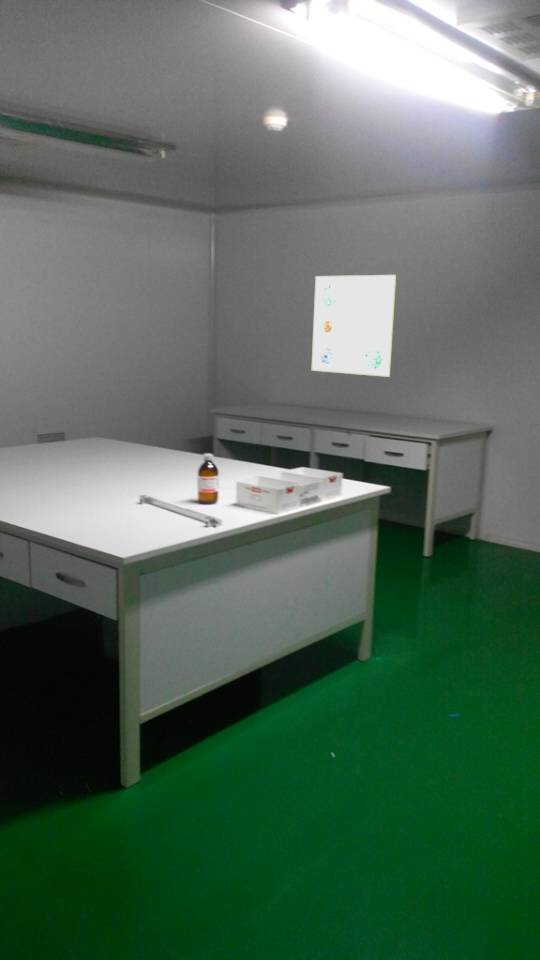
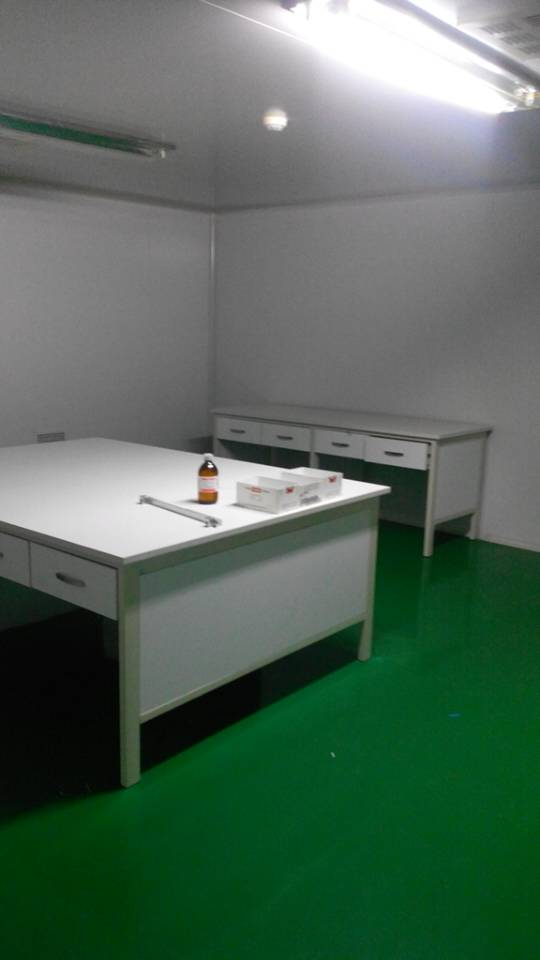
- wall art (351, 325)
